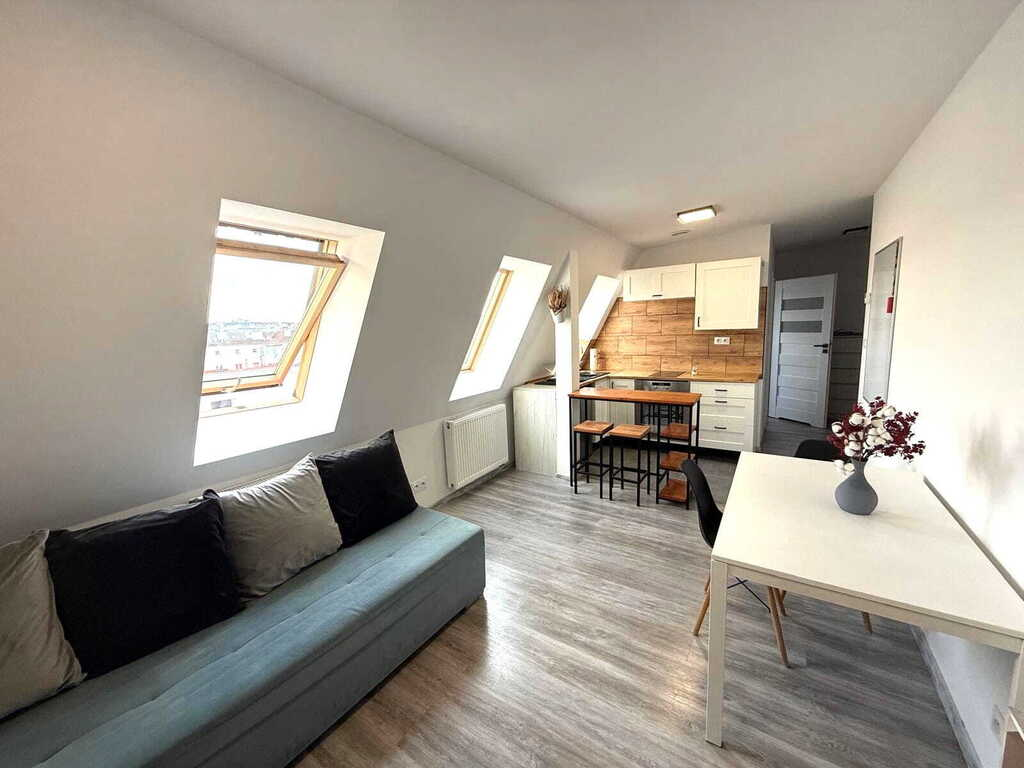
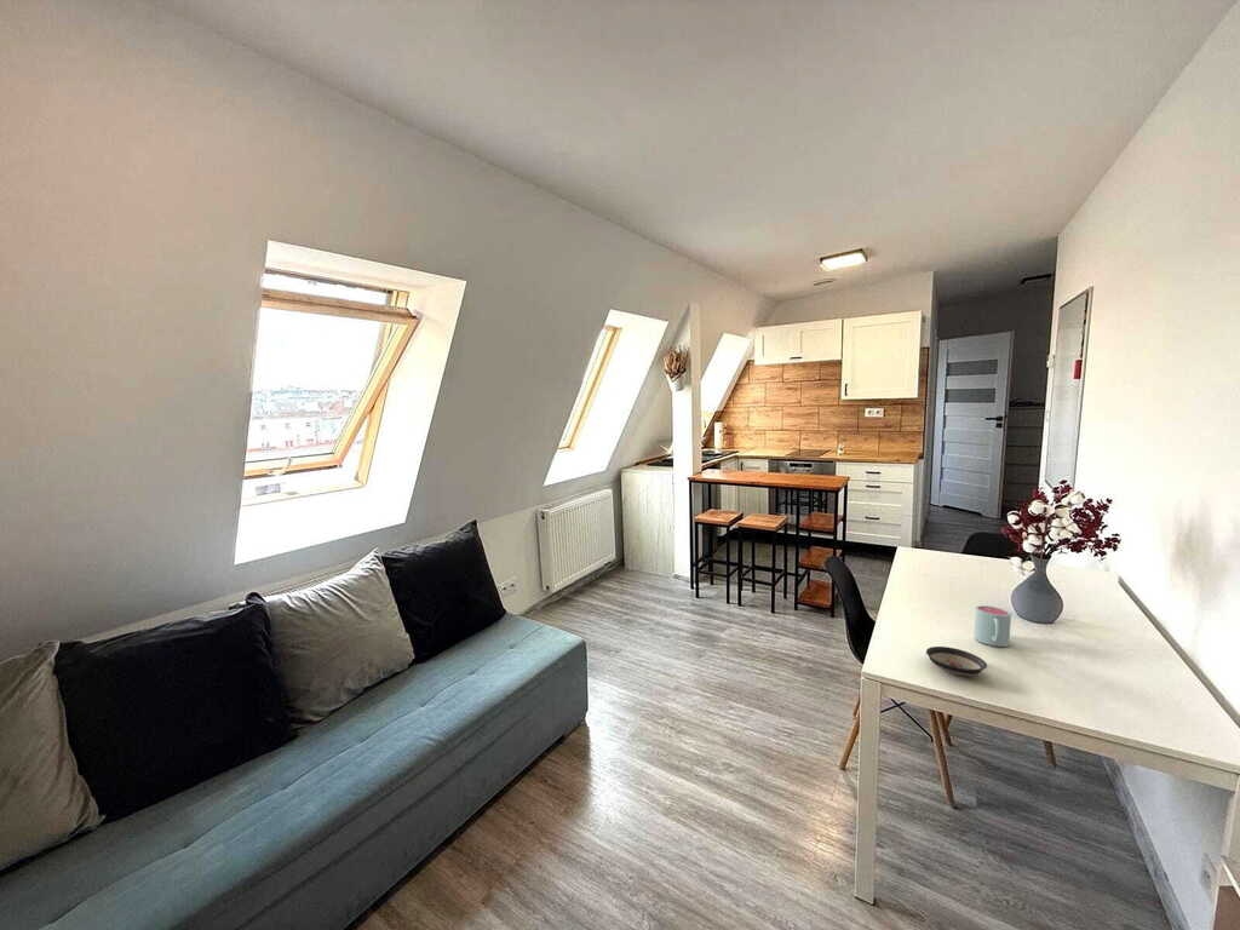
+ mug (993, 627)
+ saucer (954, 662)
